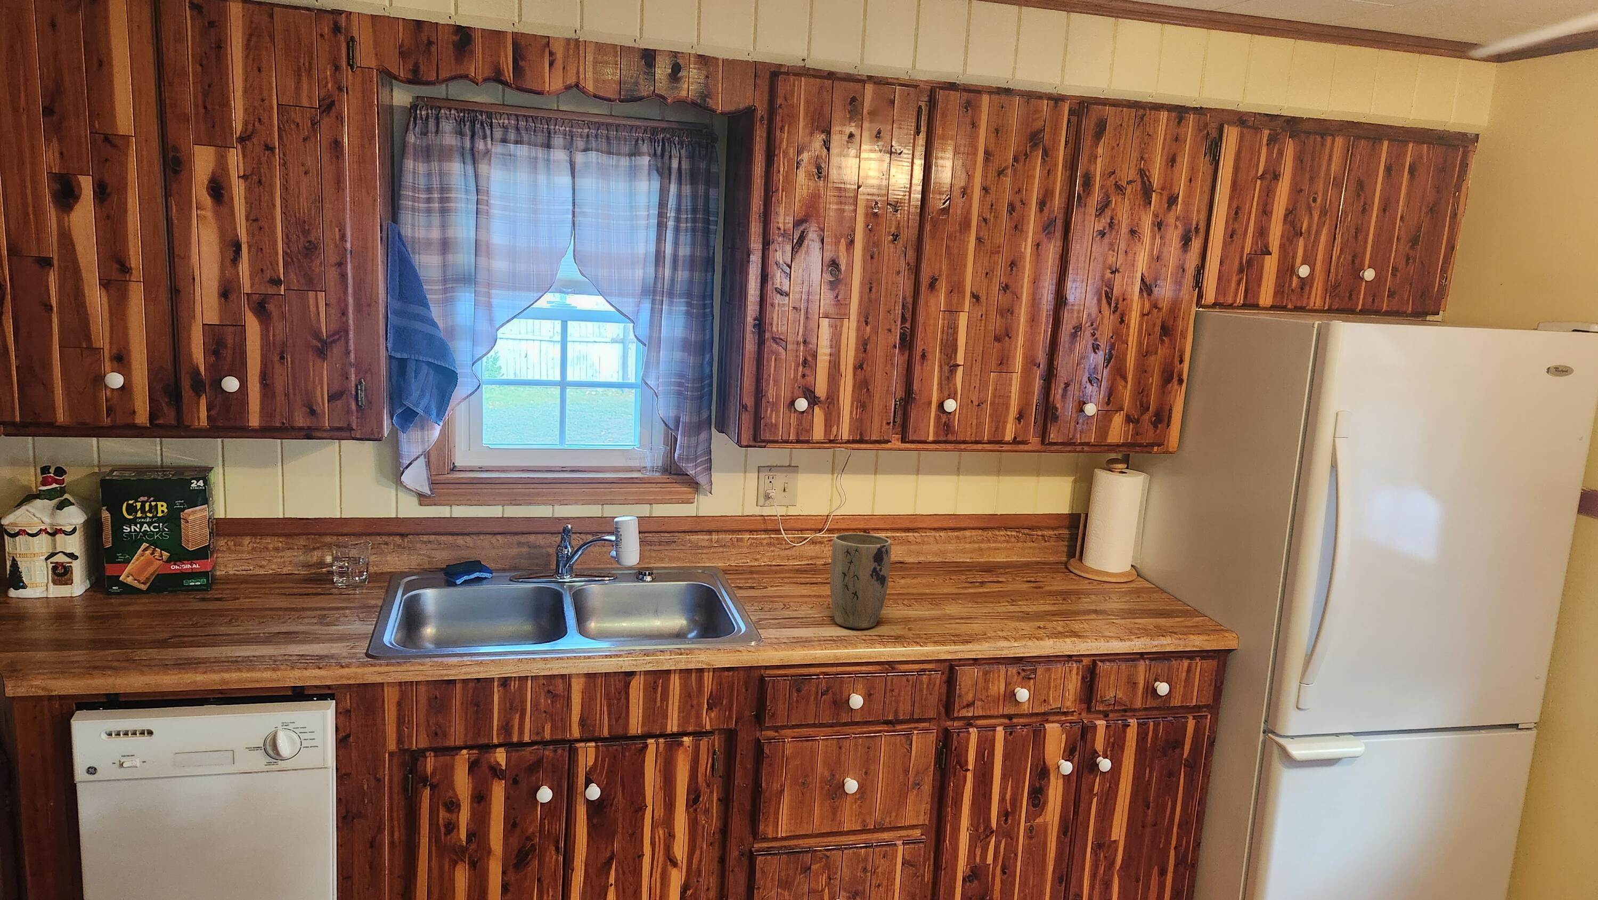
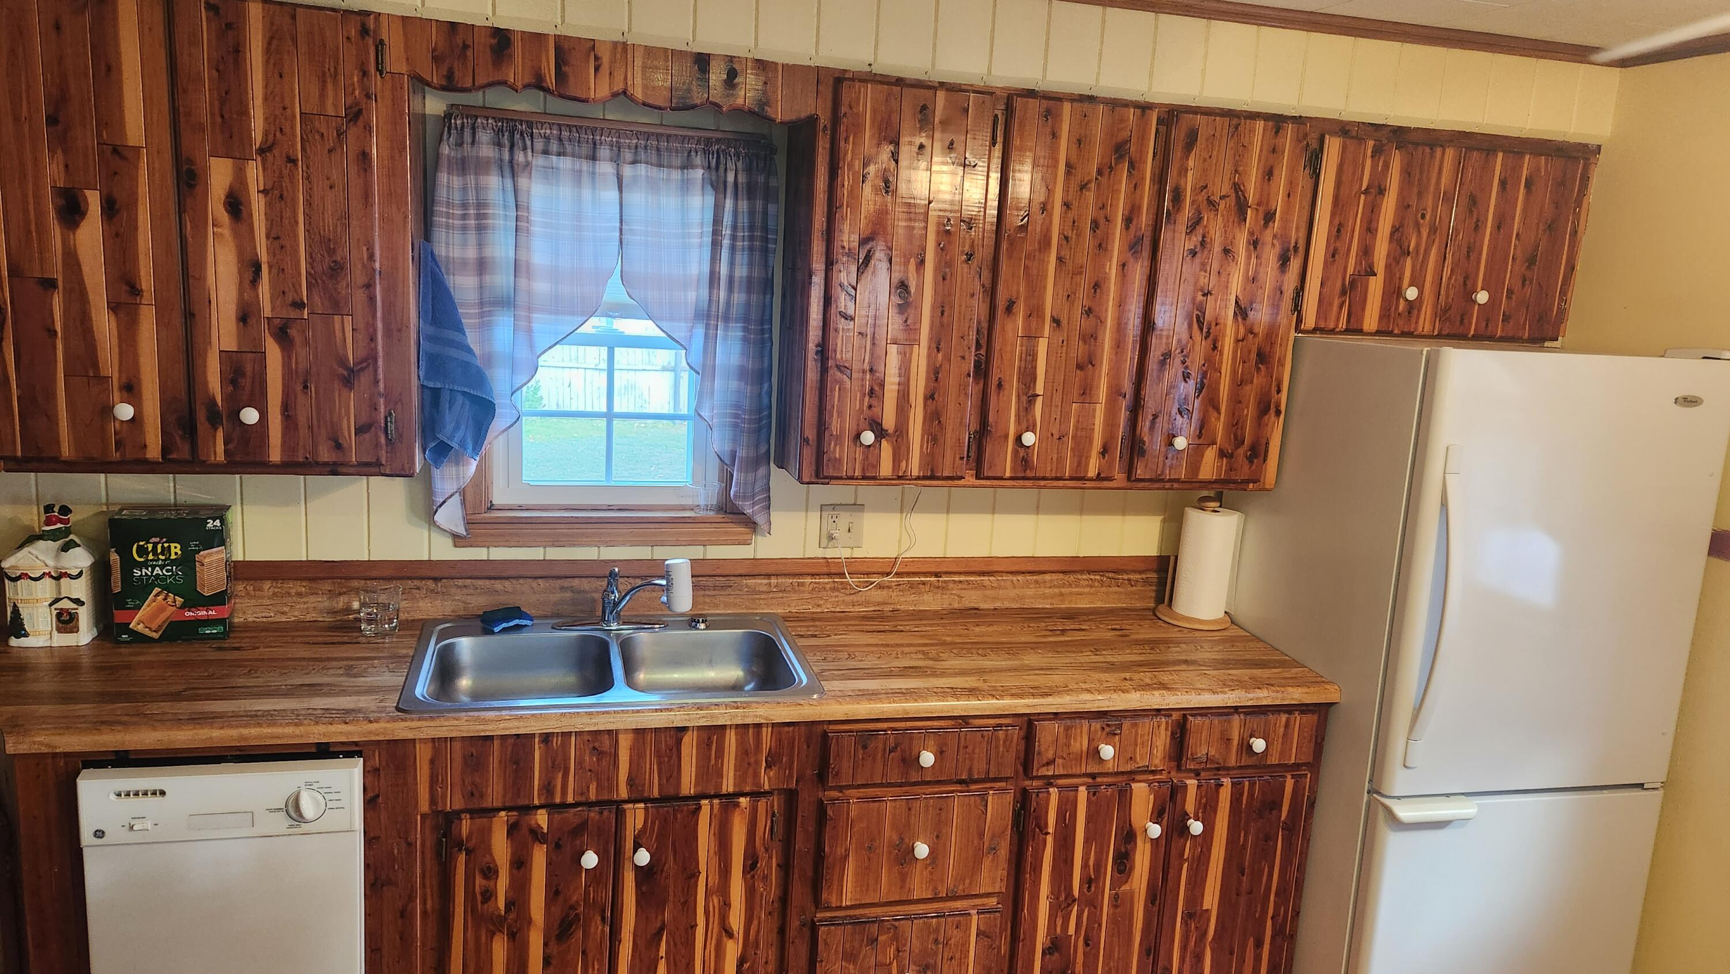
- plant pot (859, 581)
